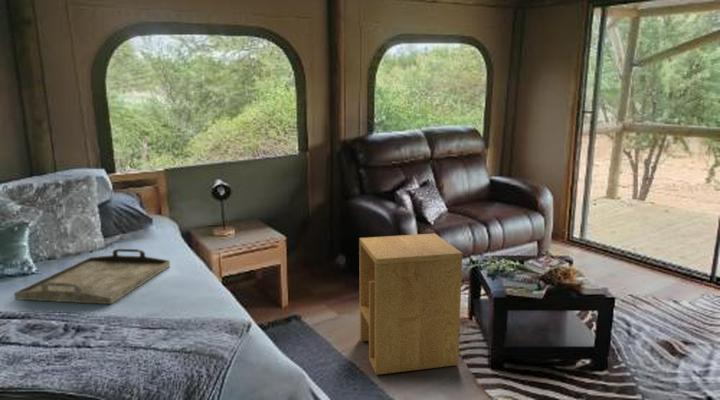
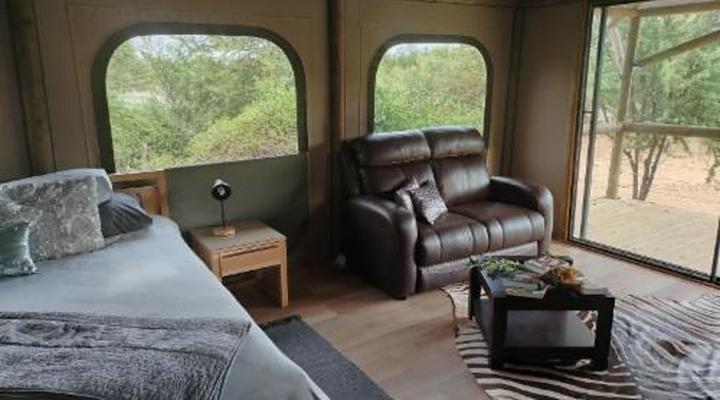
- serving tray (98, 272)
- side table (407, 299)
